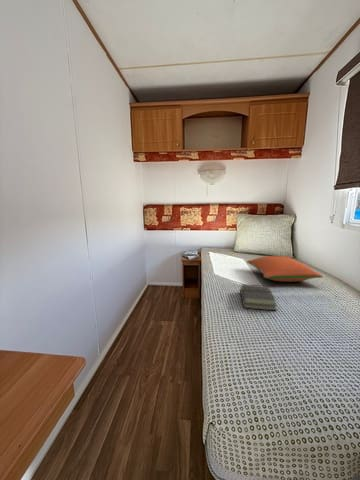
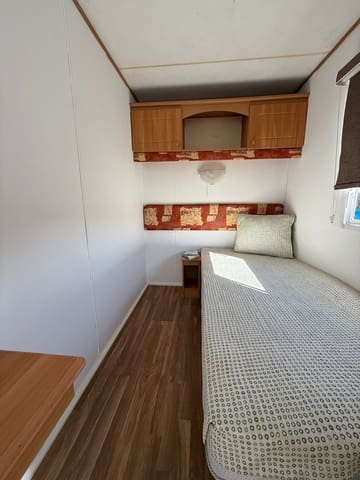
- book (256, 295)
- pillow (280, 268)
